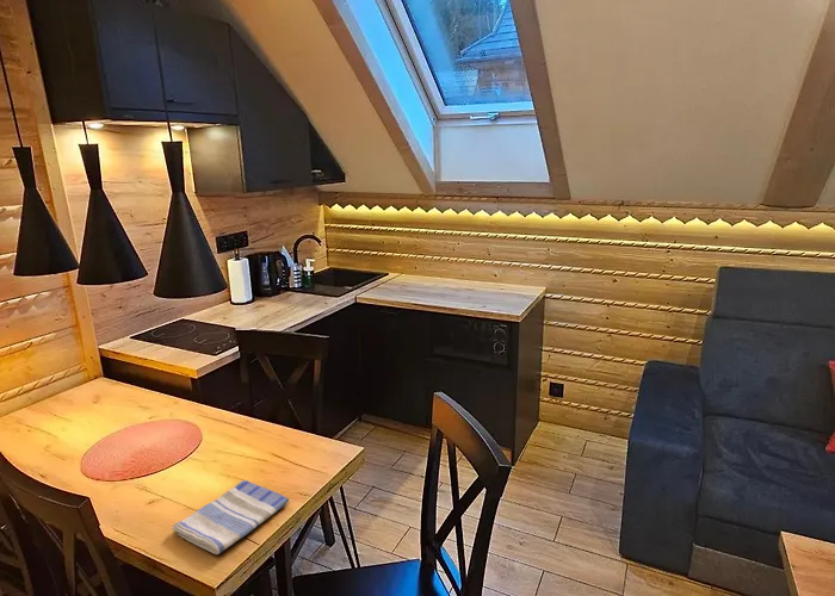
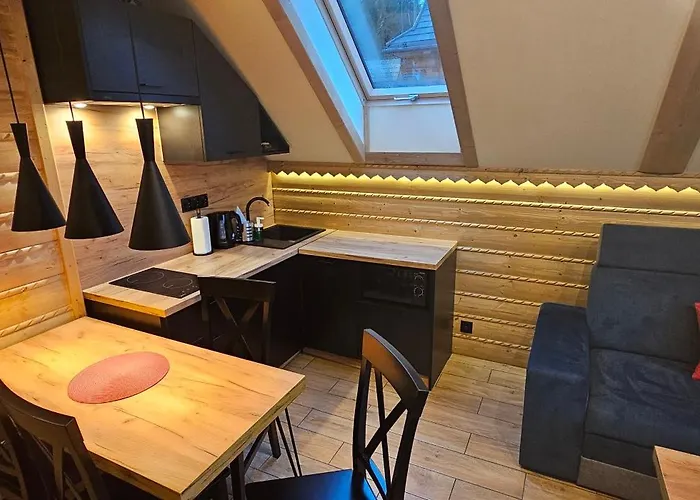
- dish towel (231, 513)
